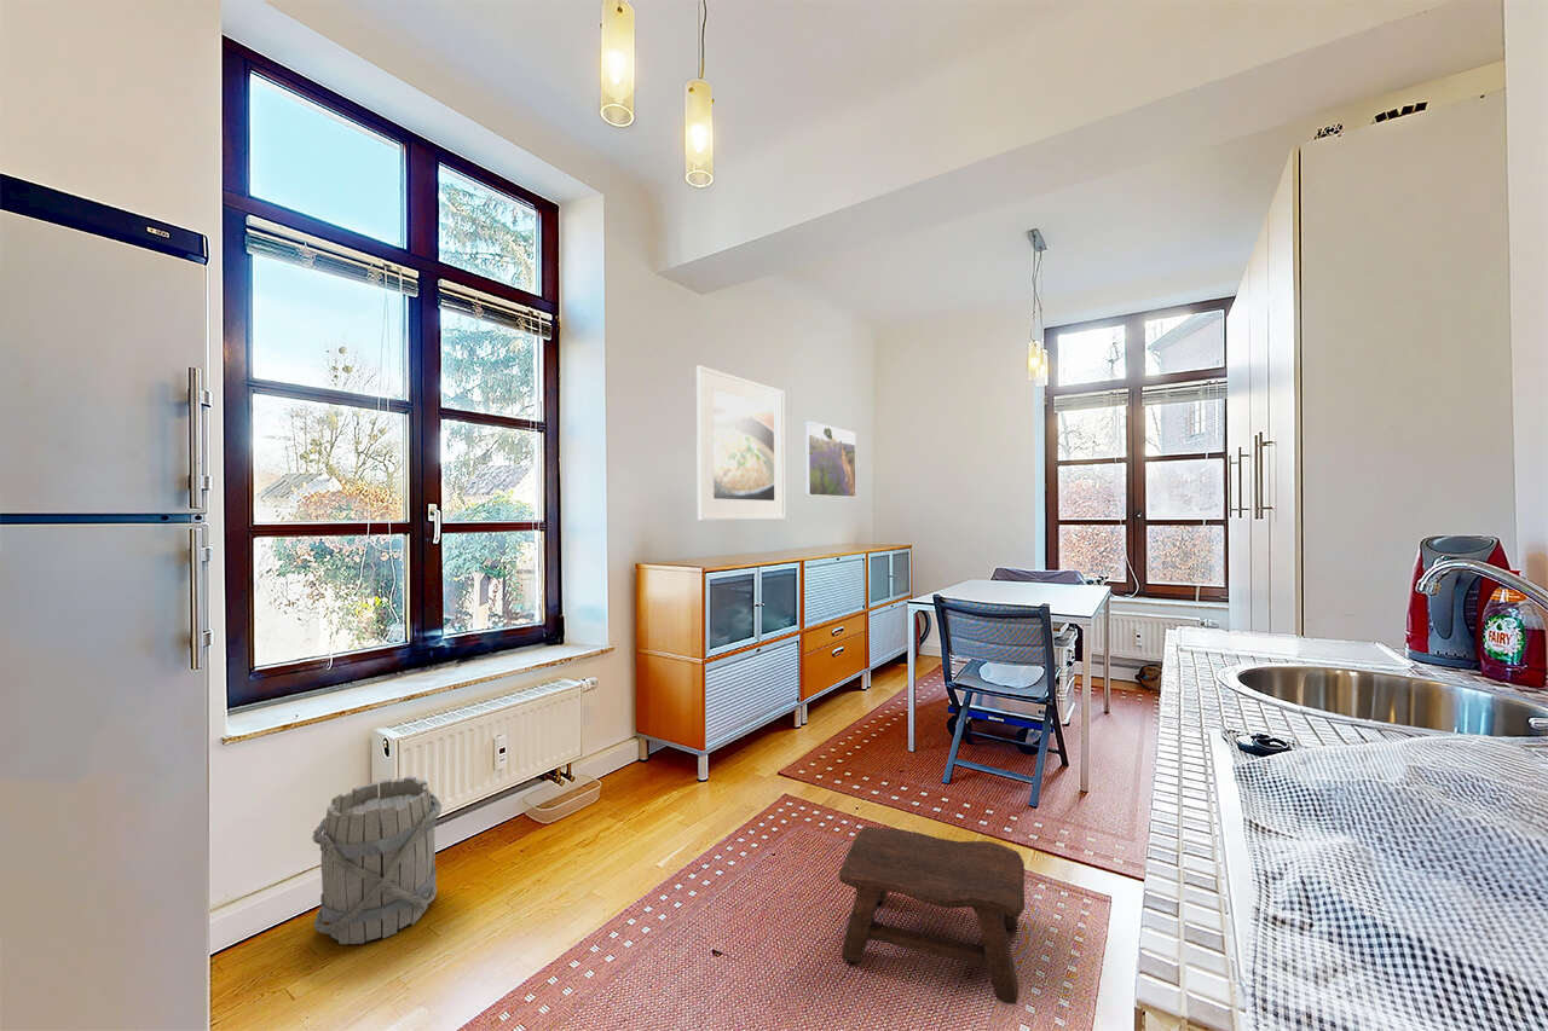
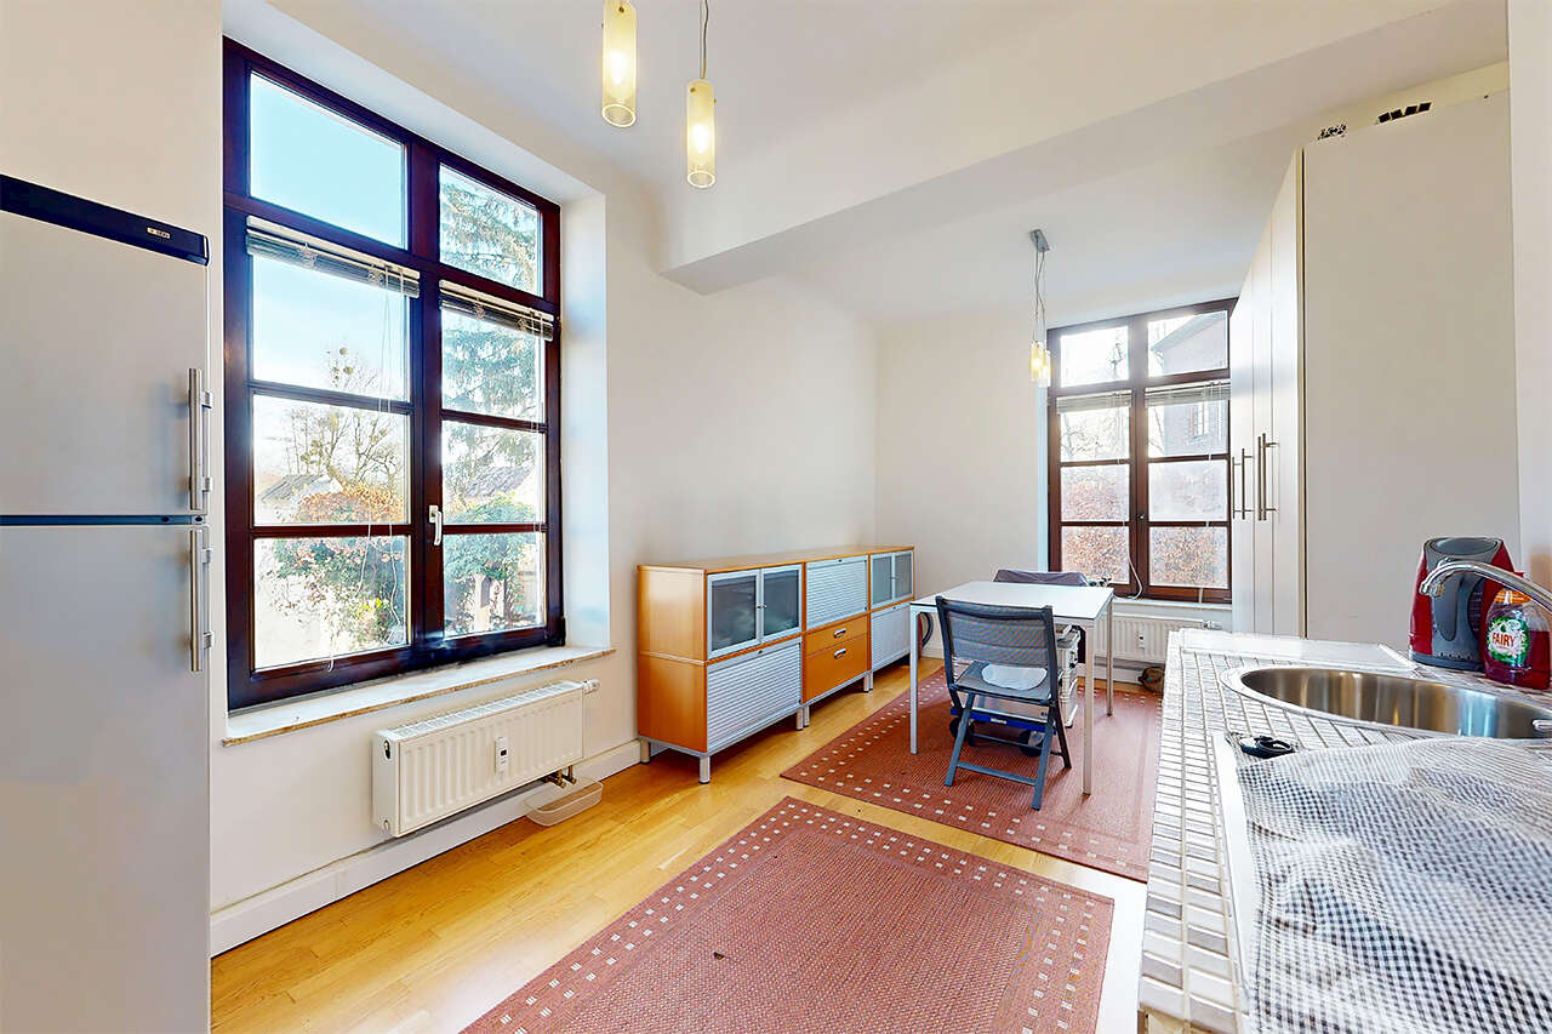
- bucket (380, 853)
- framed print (832, 462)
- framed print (745, 448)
- stool (934, 898)
